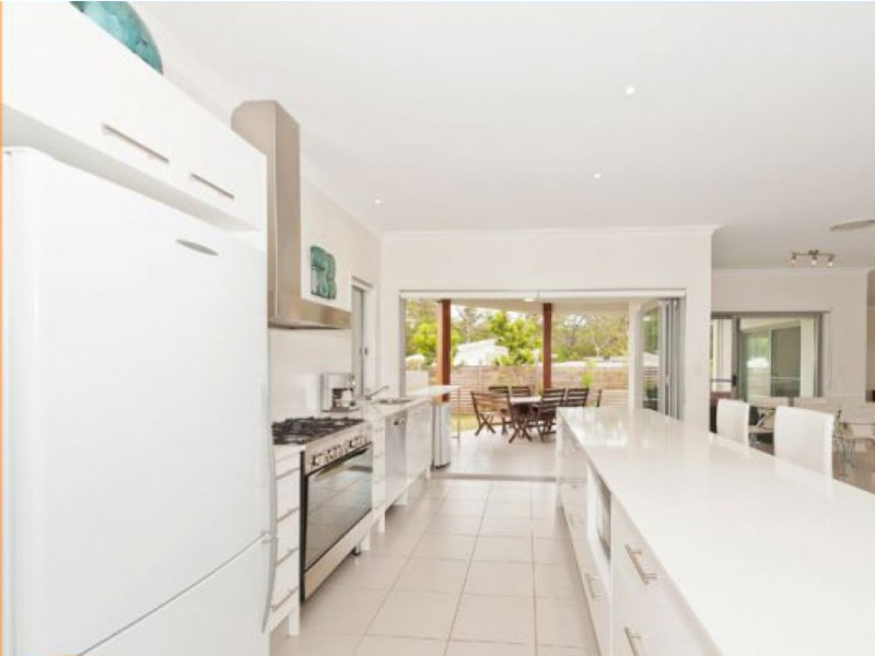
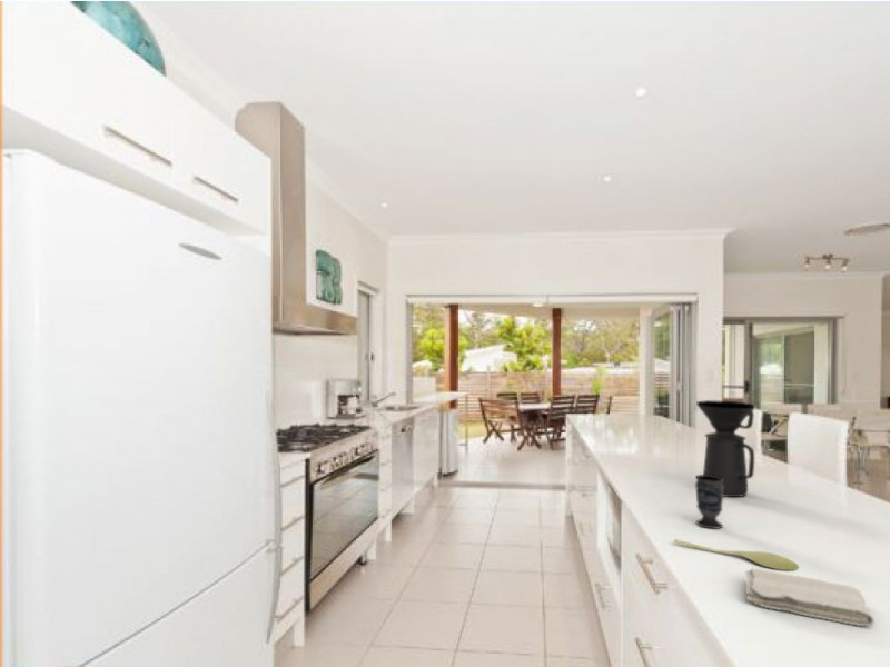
+ cup (709, 500)
+ spoon (732, 551)
+ coffee maker (724, 447)
+ washcloth (803, 594)
